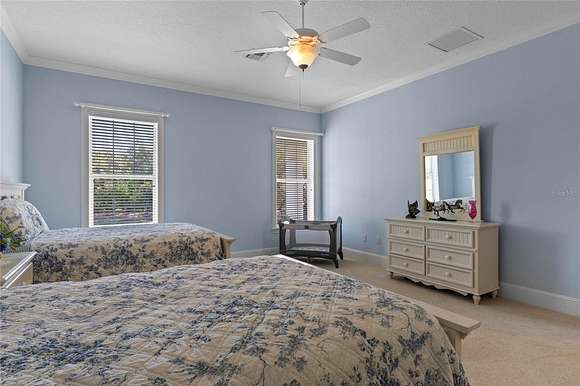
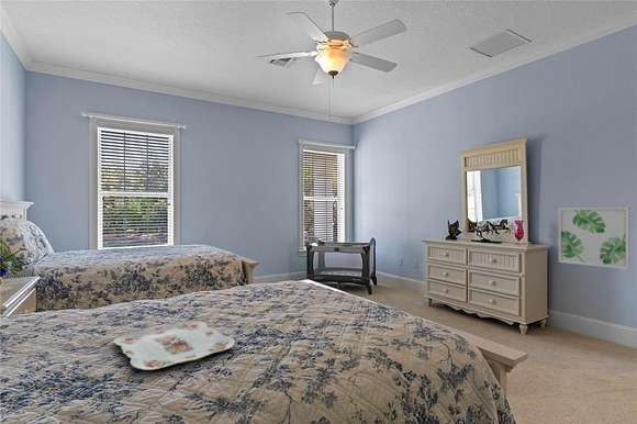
+ serving tray (174, 342)
+ wall art (592, 236)
